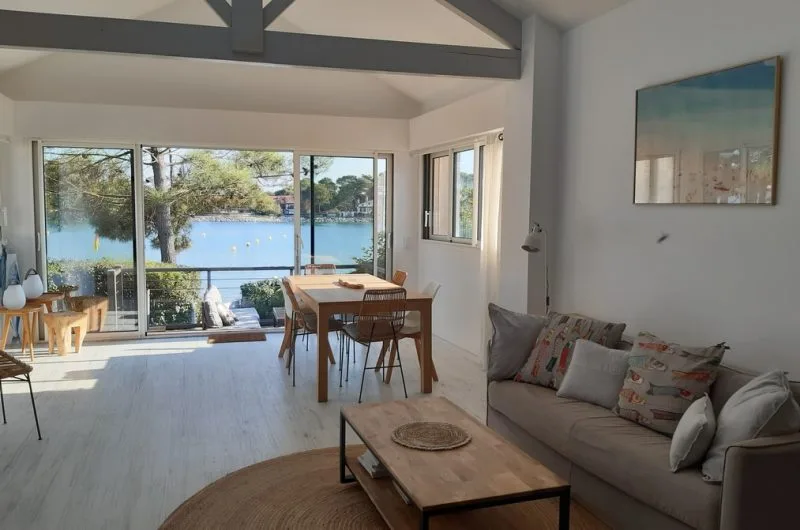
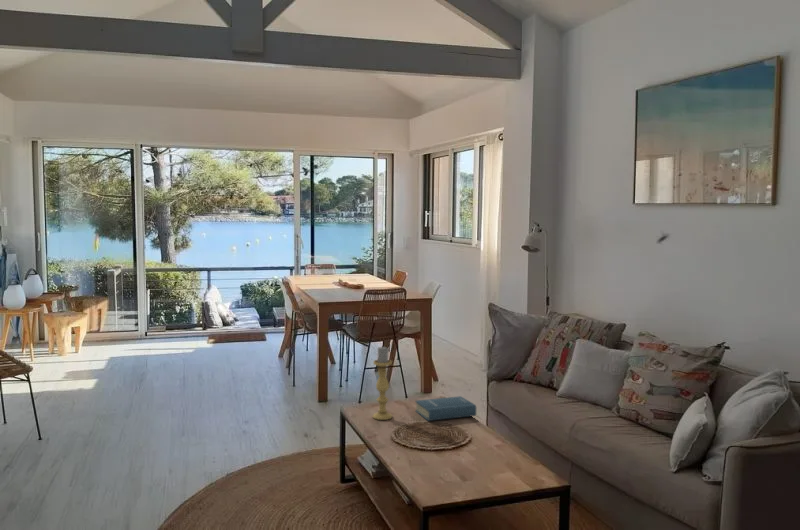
+ candle holder (382, 381)
+ hardback book (445, 408)
